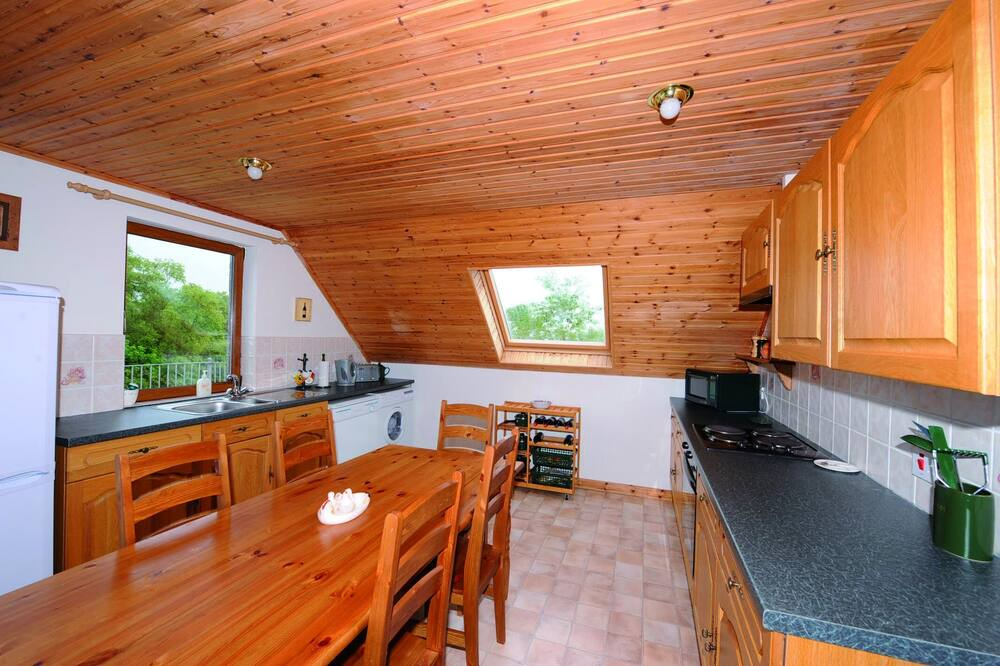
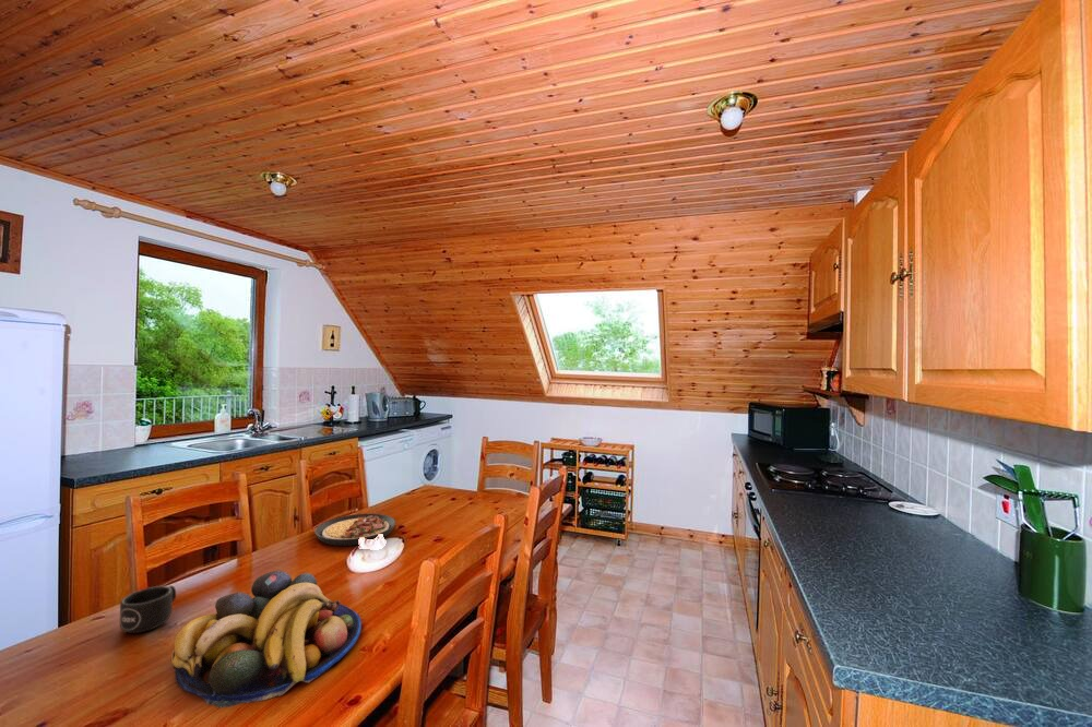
+ mug (152, 607)
+ fruit bowl (278, 616)
+ plate (356, 526)
